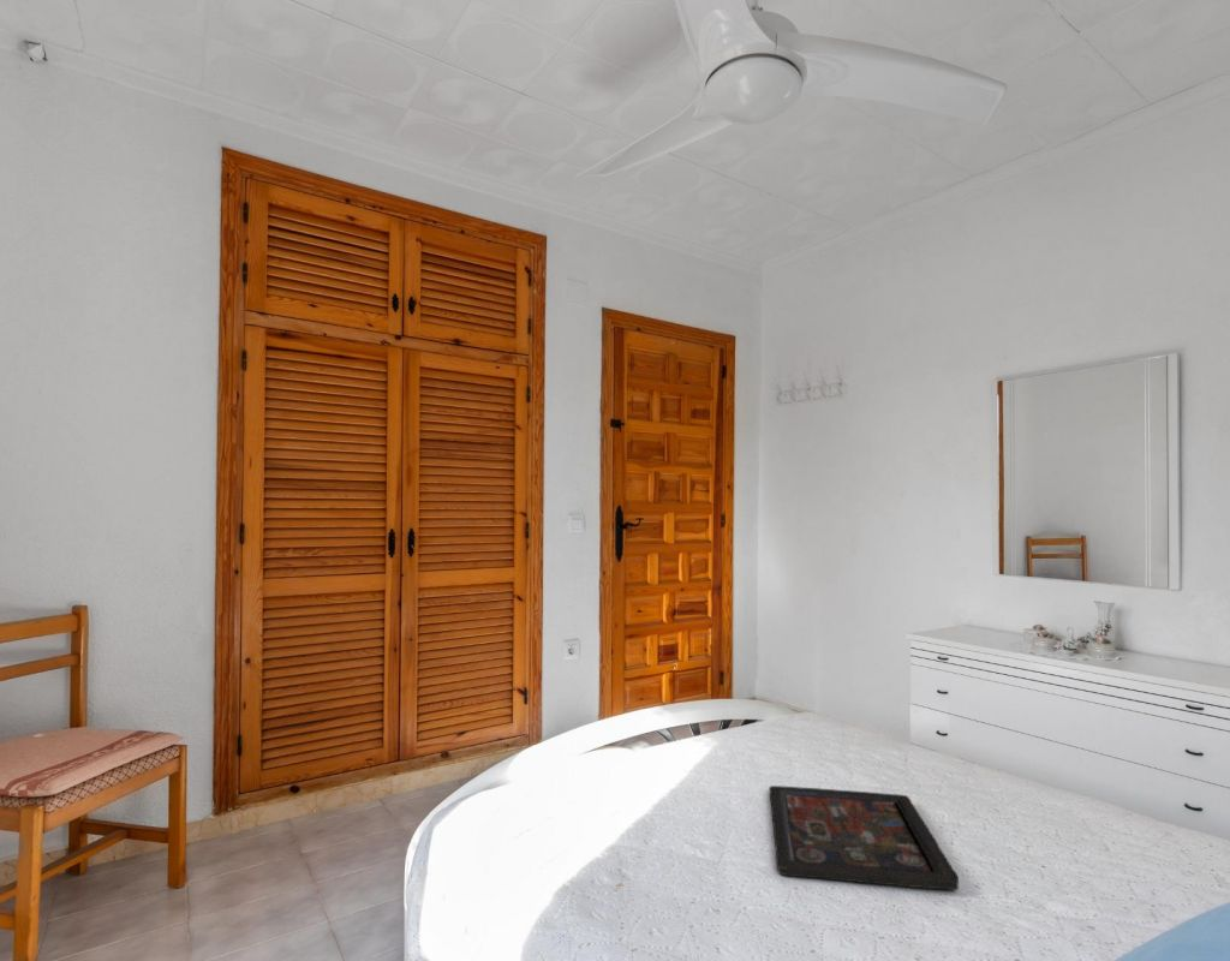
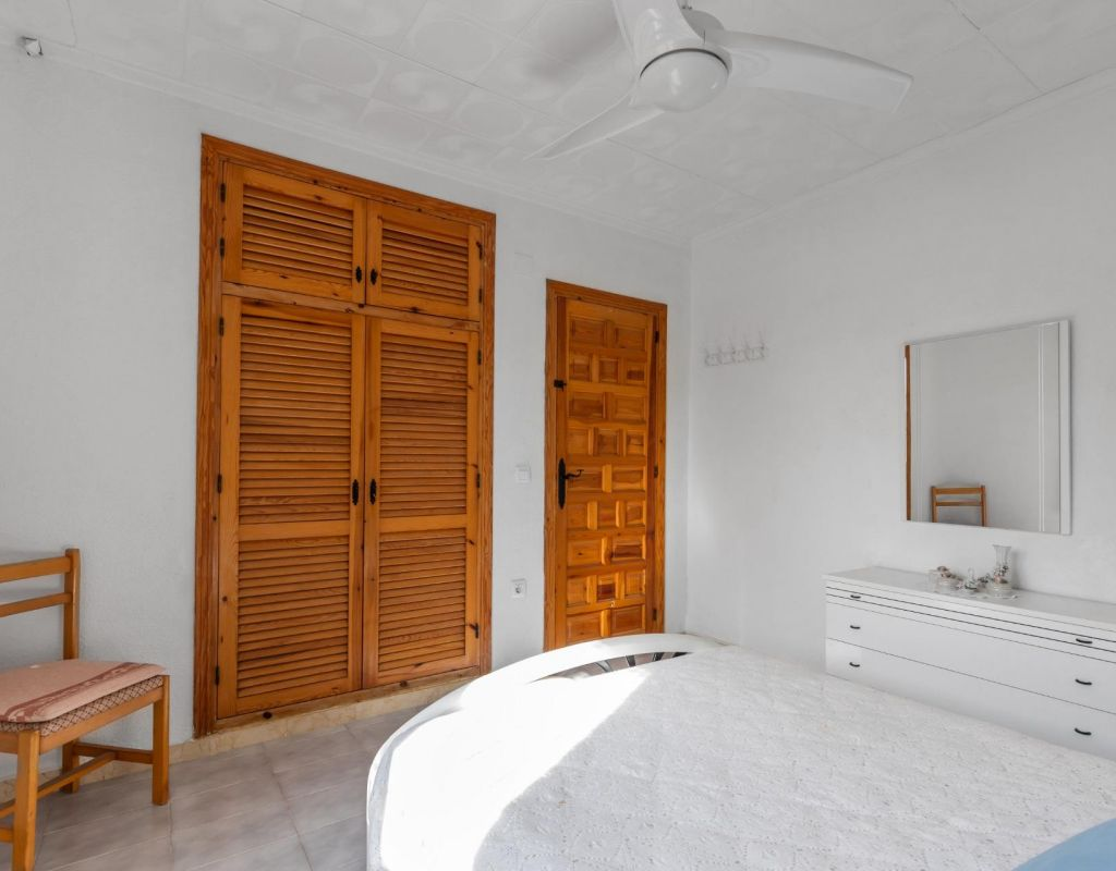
- decorative tray (849, 830)
